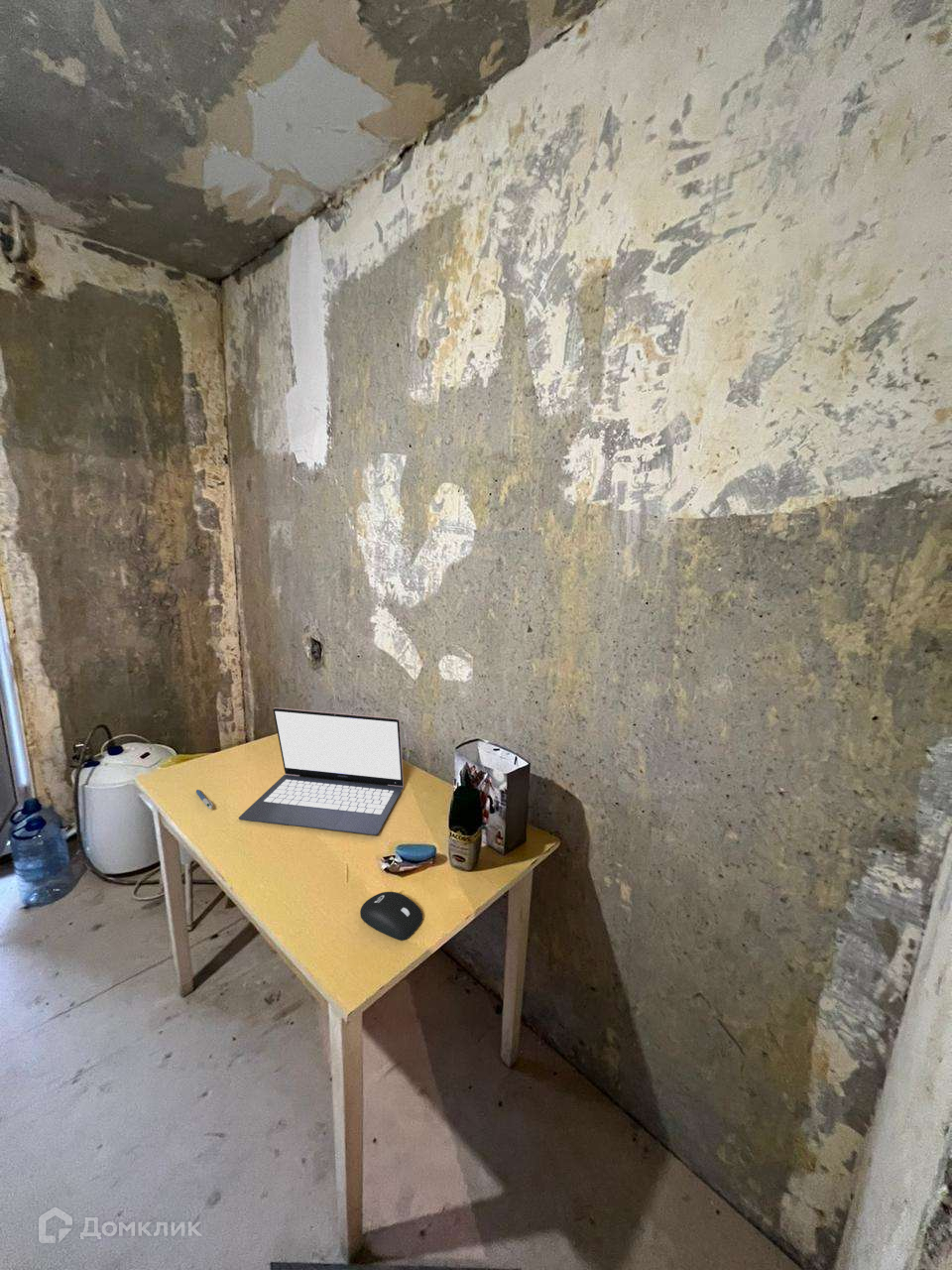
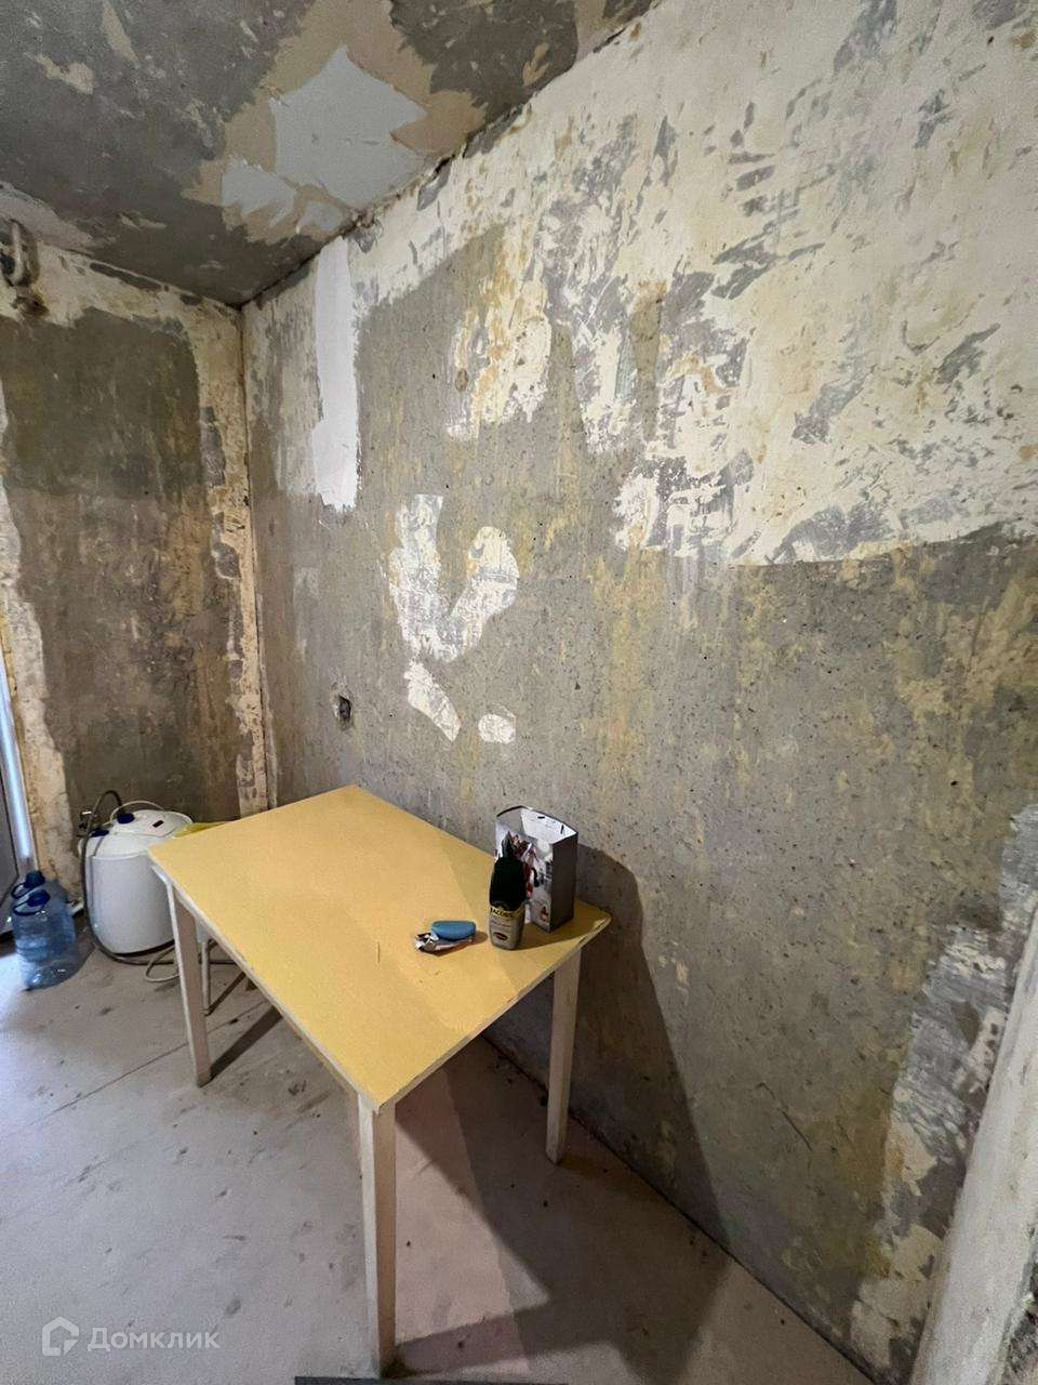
- laptop (326, 763)
- pen (204, 798)
- computer mouse (389, 910)
